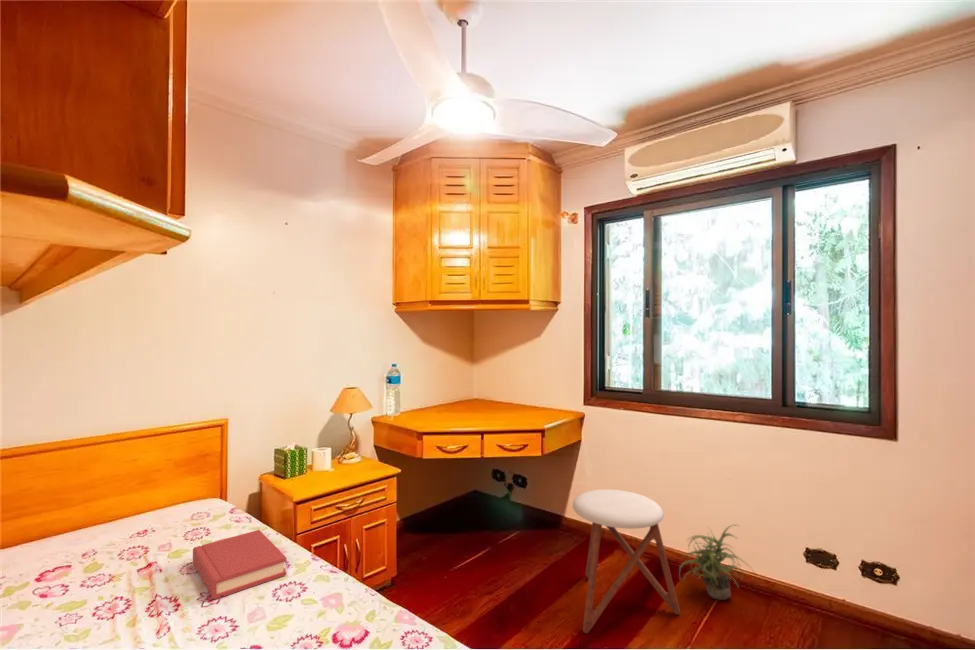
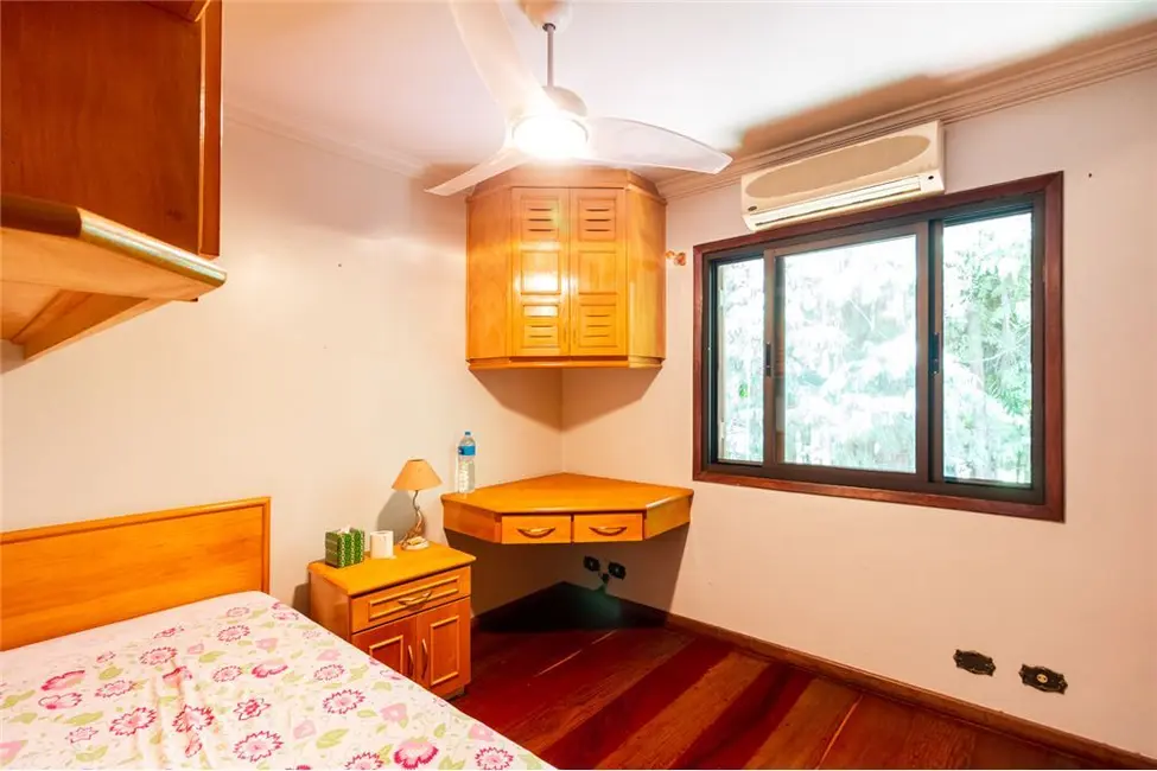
- potted plant (716, 562)
- stool (620, 544)
- hardback book (238, 560)
